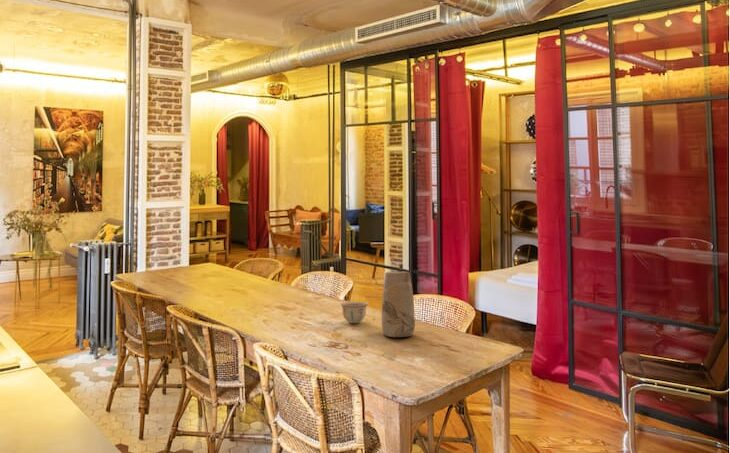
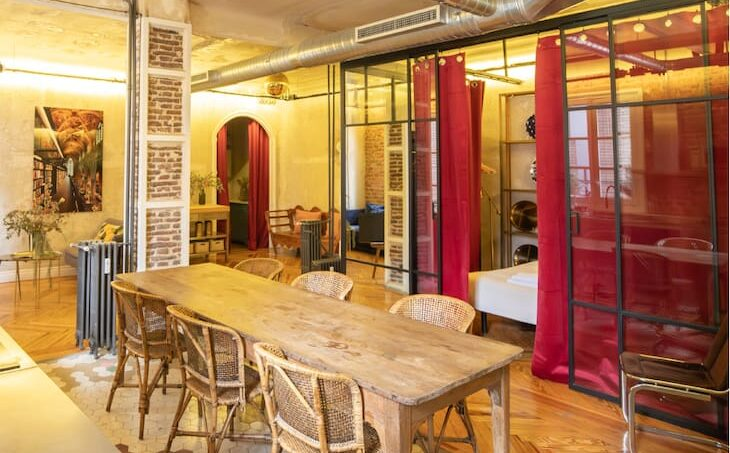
- bowl (354, 313)
- vase (397, 303)
